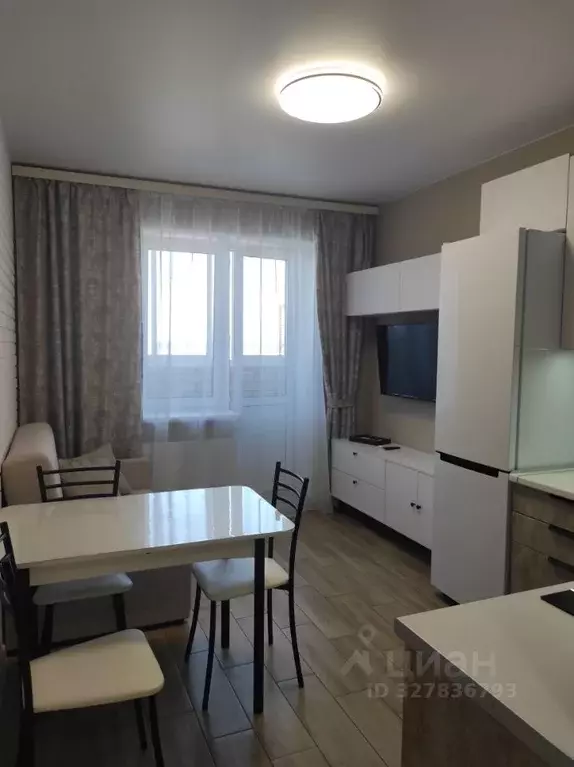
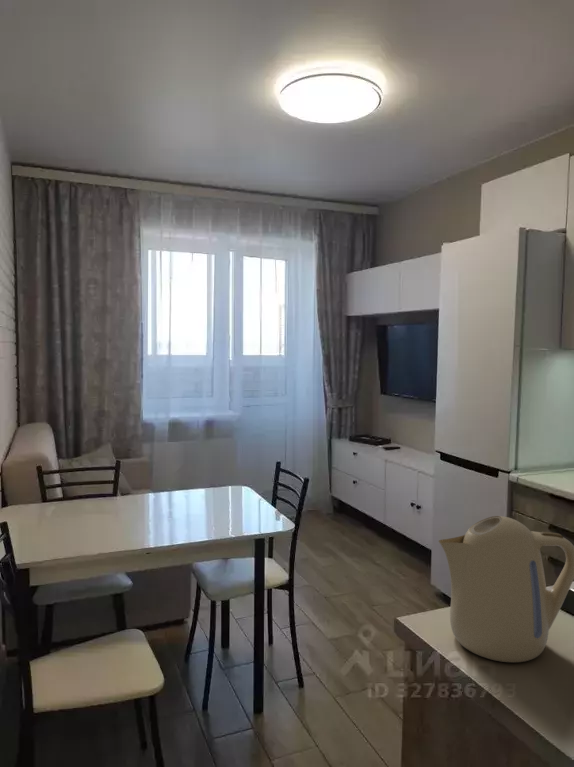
+ kettle (505, 580)
